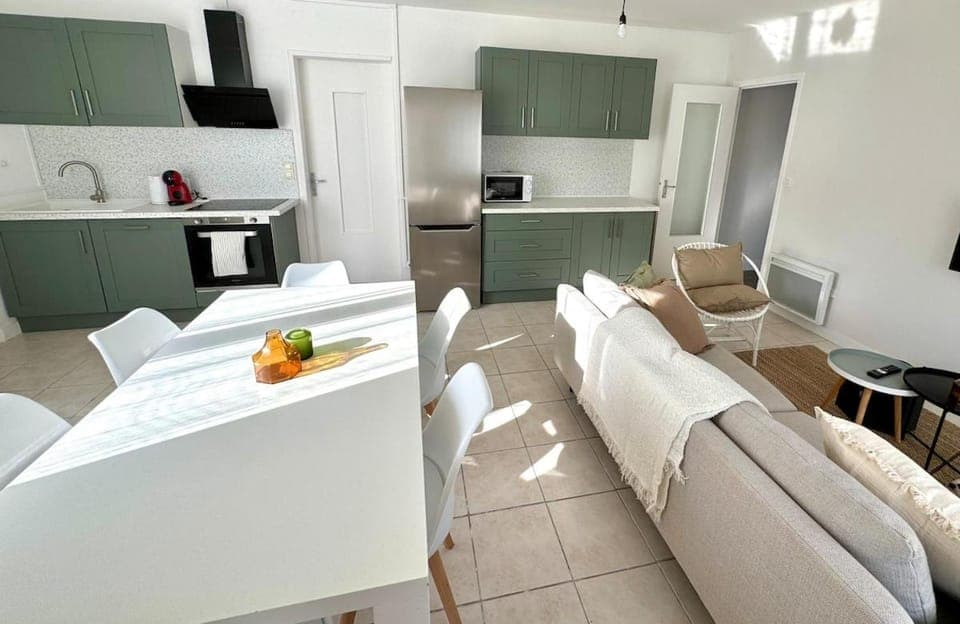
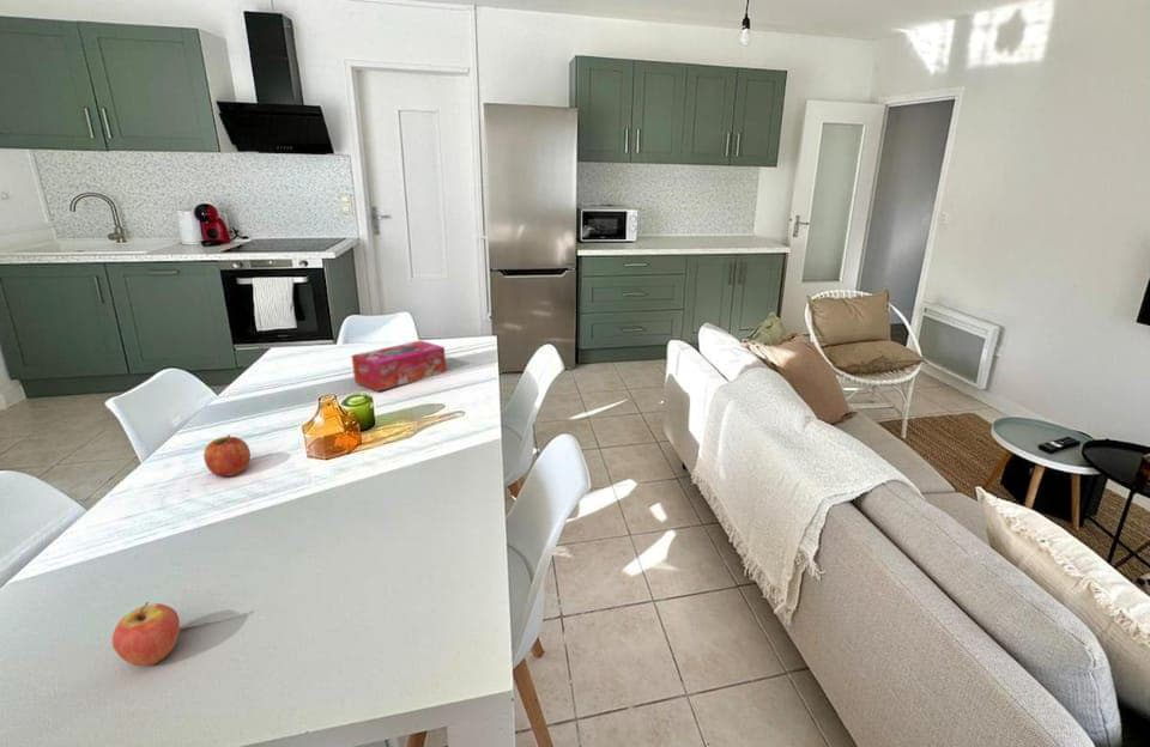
+ tissue box (400, 364)
+ fruit (226, 454)
+ fruit (146, 631)
